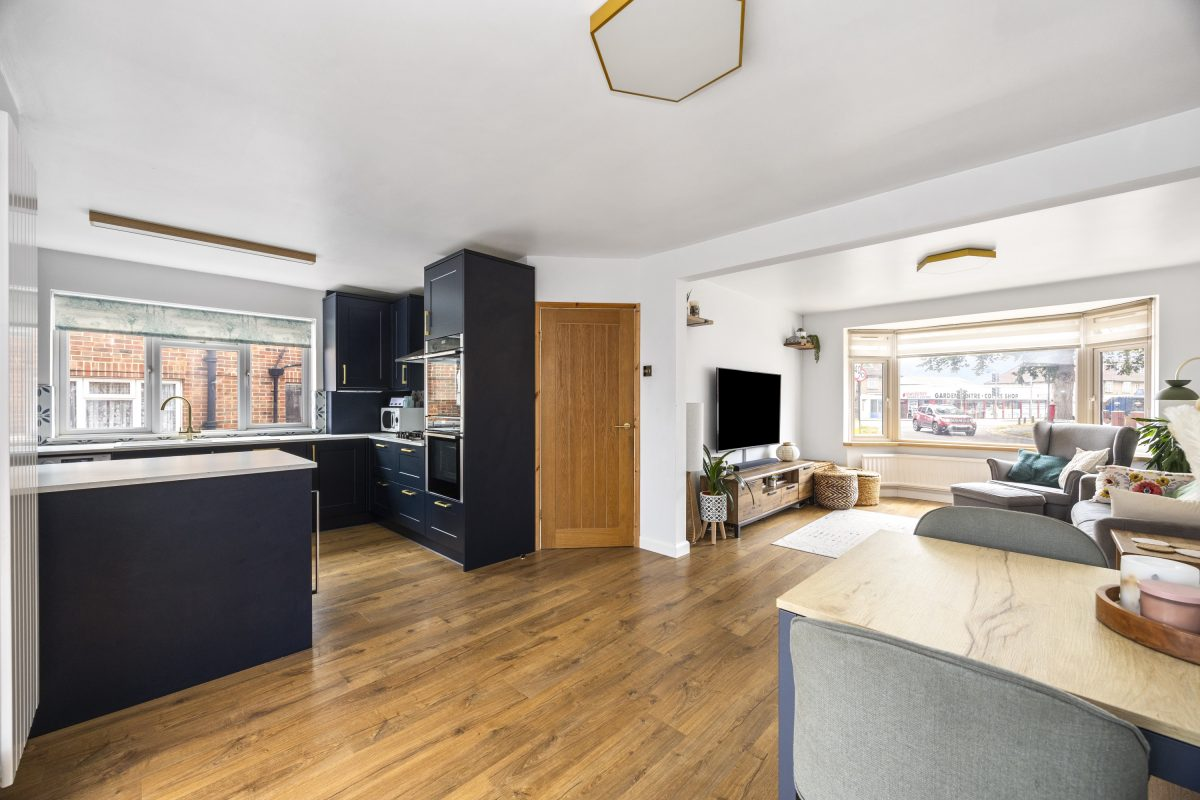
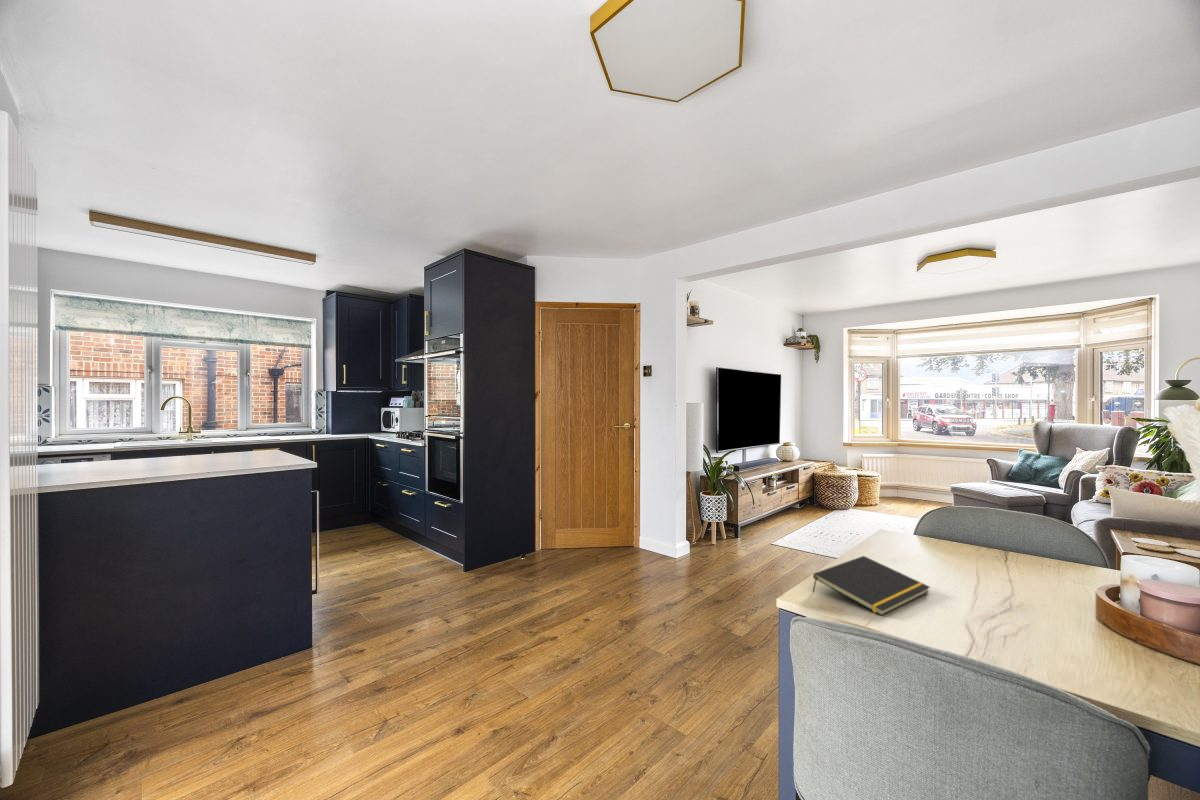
+ notepad (871, 582)
